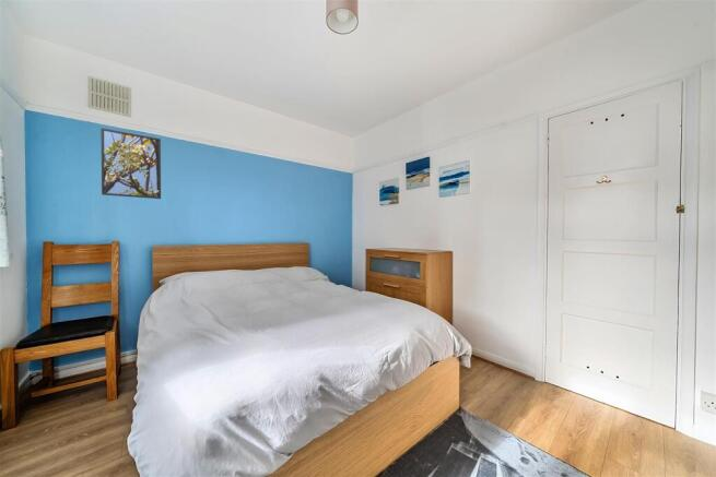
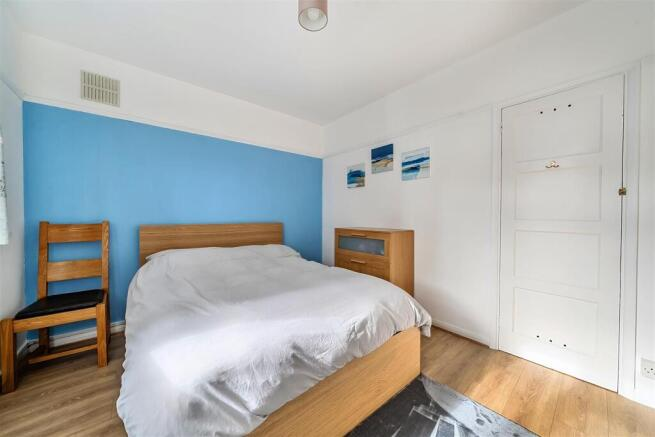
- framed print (132, 165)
